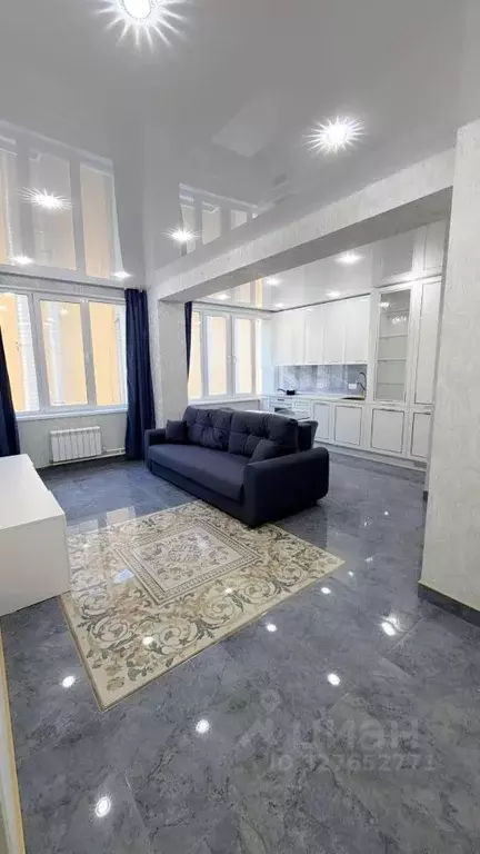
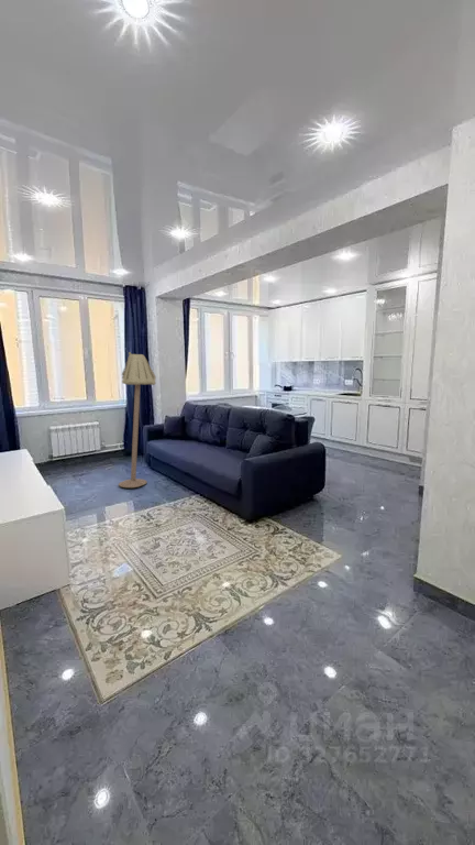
+ floor lamp (136, 419)
